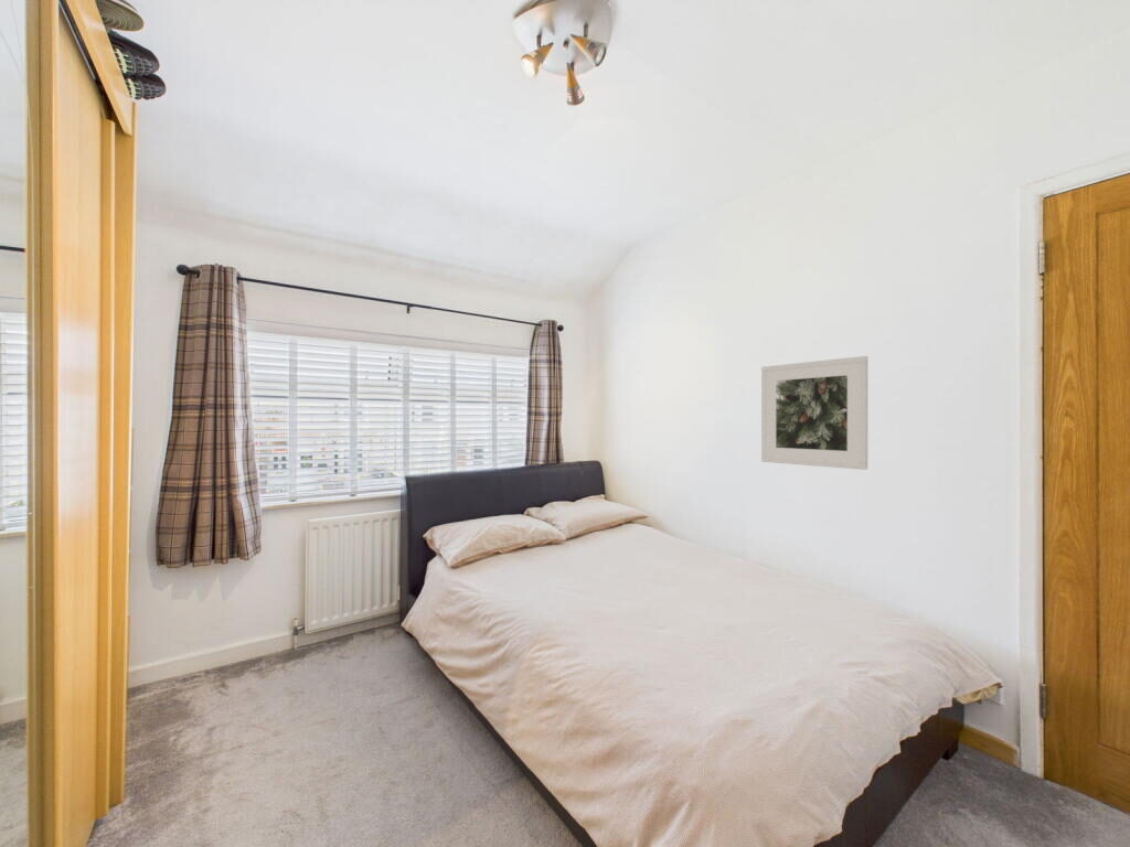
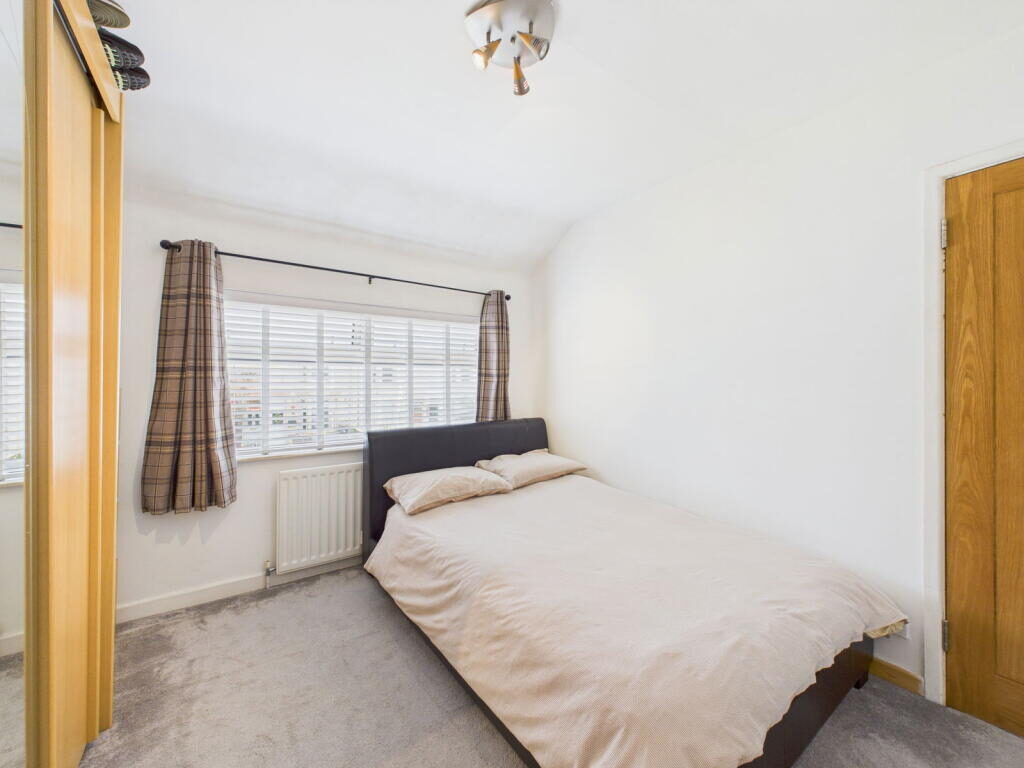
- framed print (810, 414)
